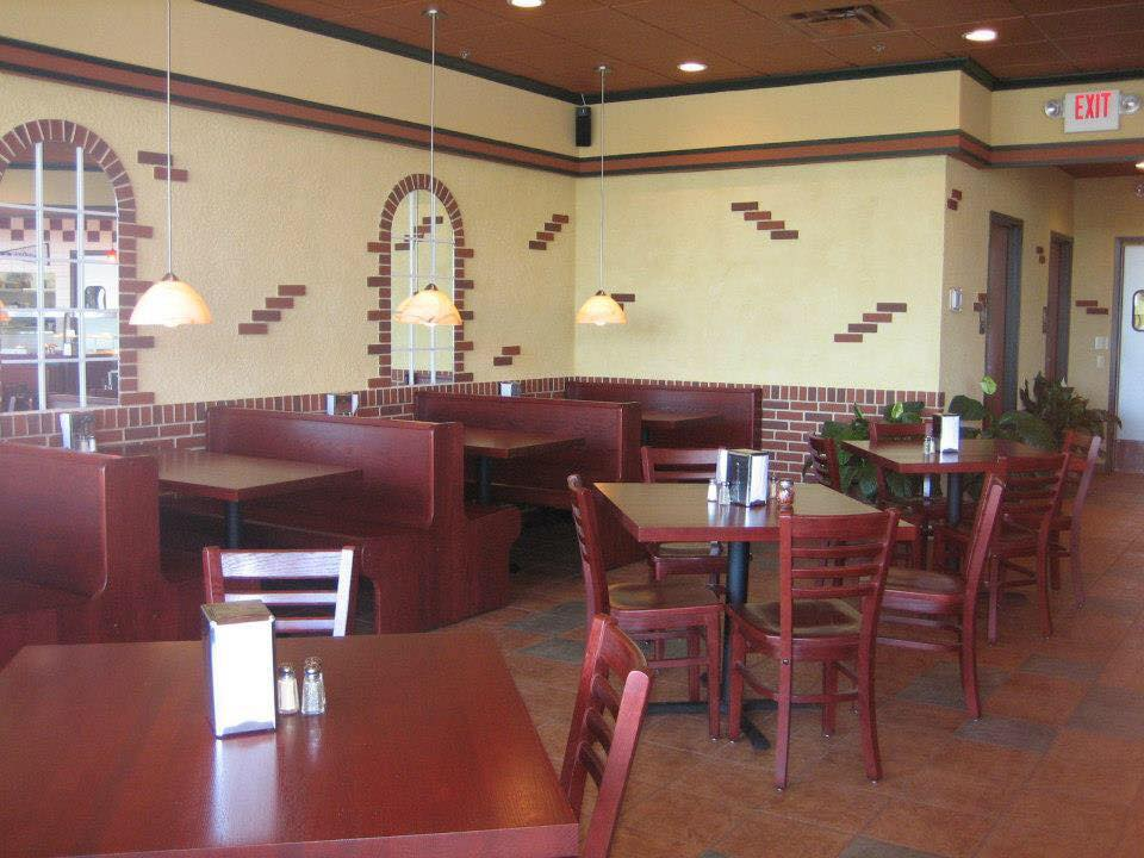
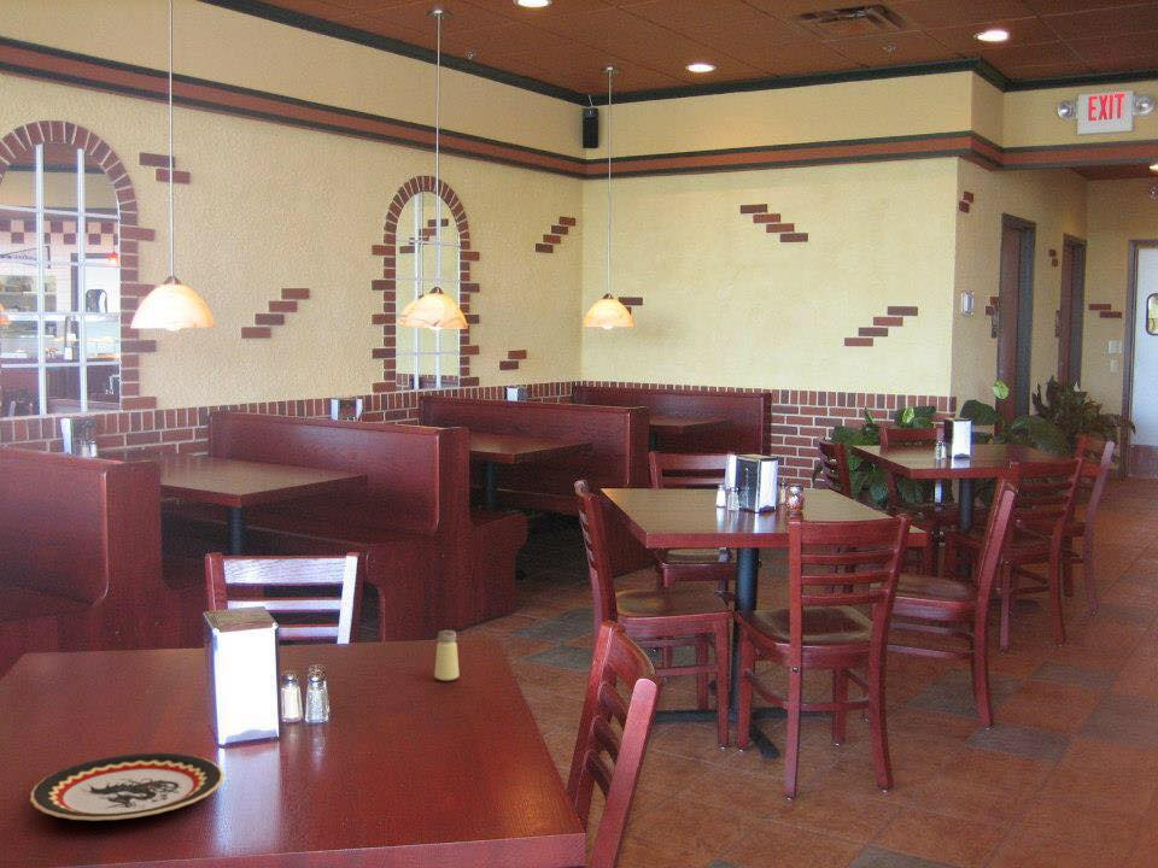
+ plate (129, 790)
+ saltshaker (446, 653)
